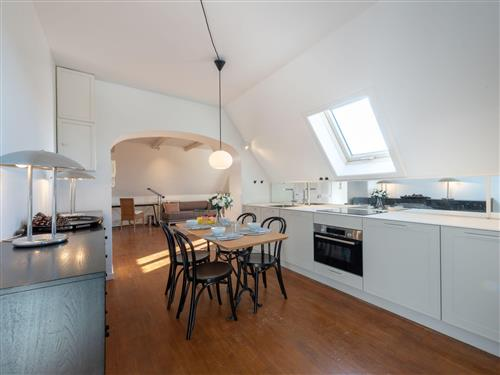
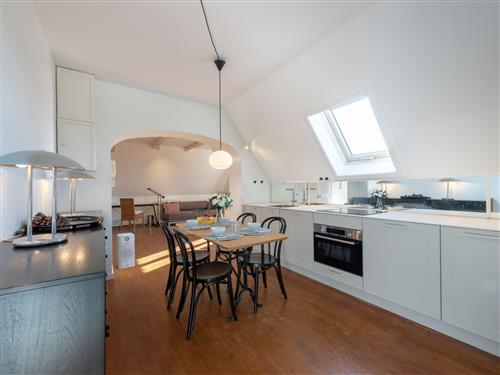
+ air purifier (125, 249)
